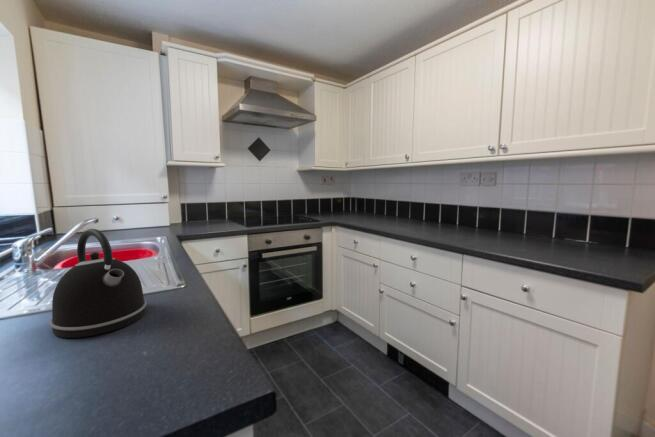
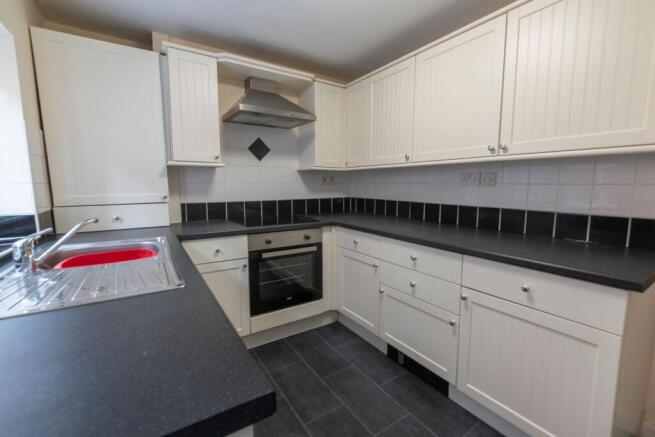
- kettle (98, 274)
